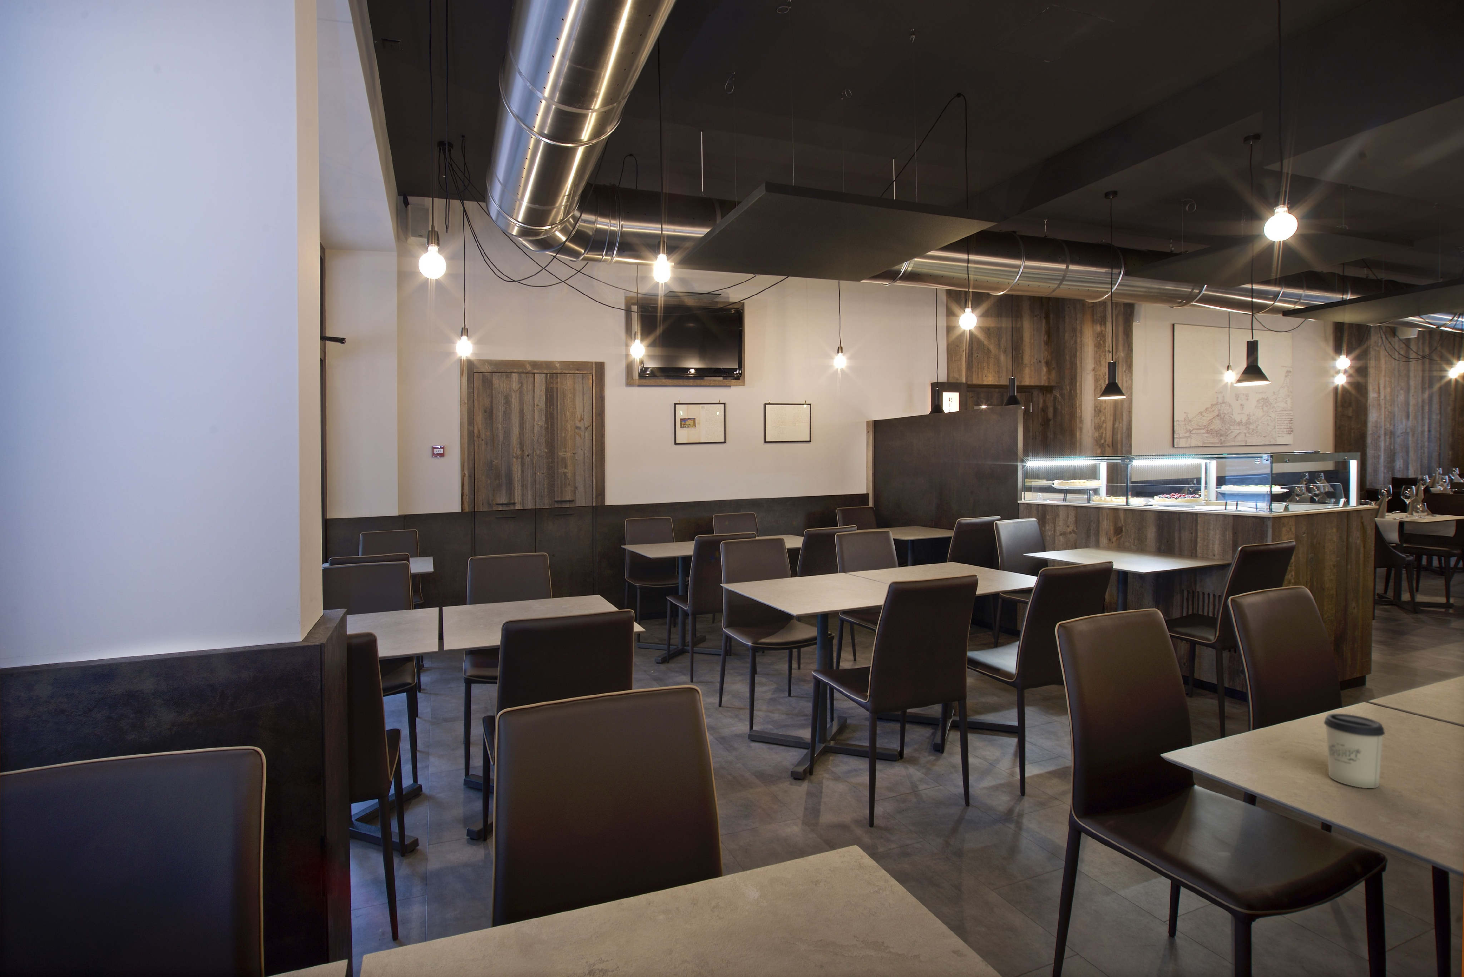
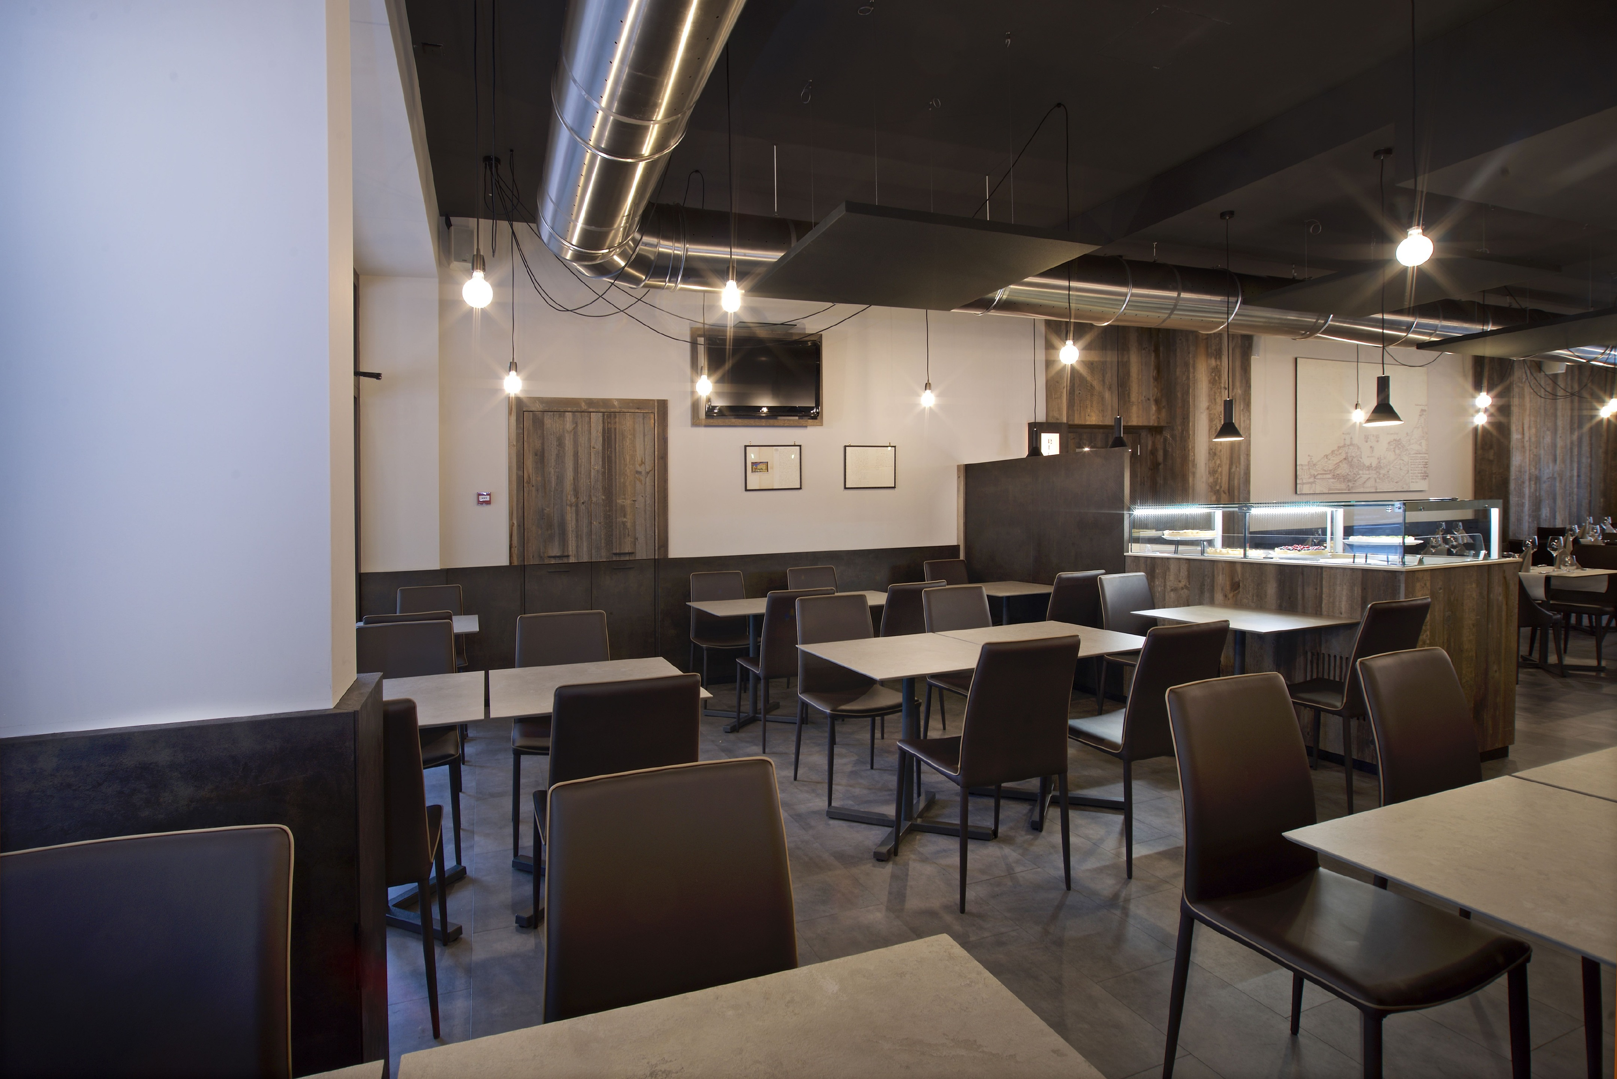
- cup (1354, 750)
